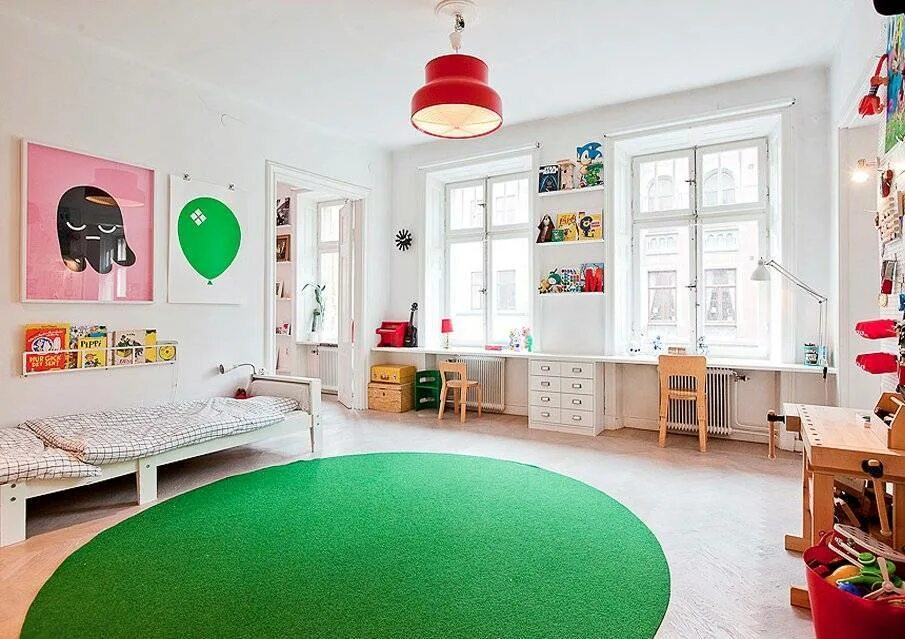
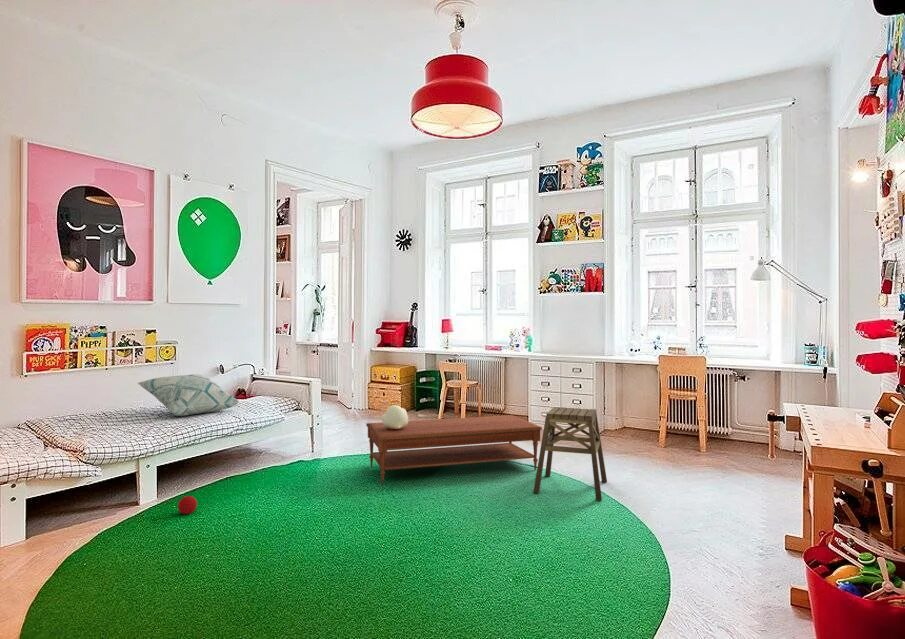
+ stool (571, 449)
+ coffee table (452, 445)
+ ball (187, 505)
+ plush toy (394, 414)
+ decorative pillow (188, 394)
